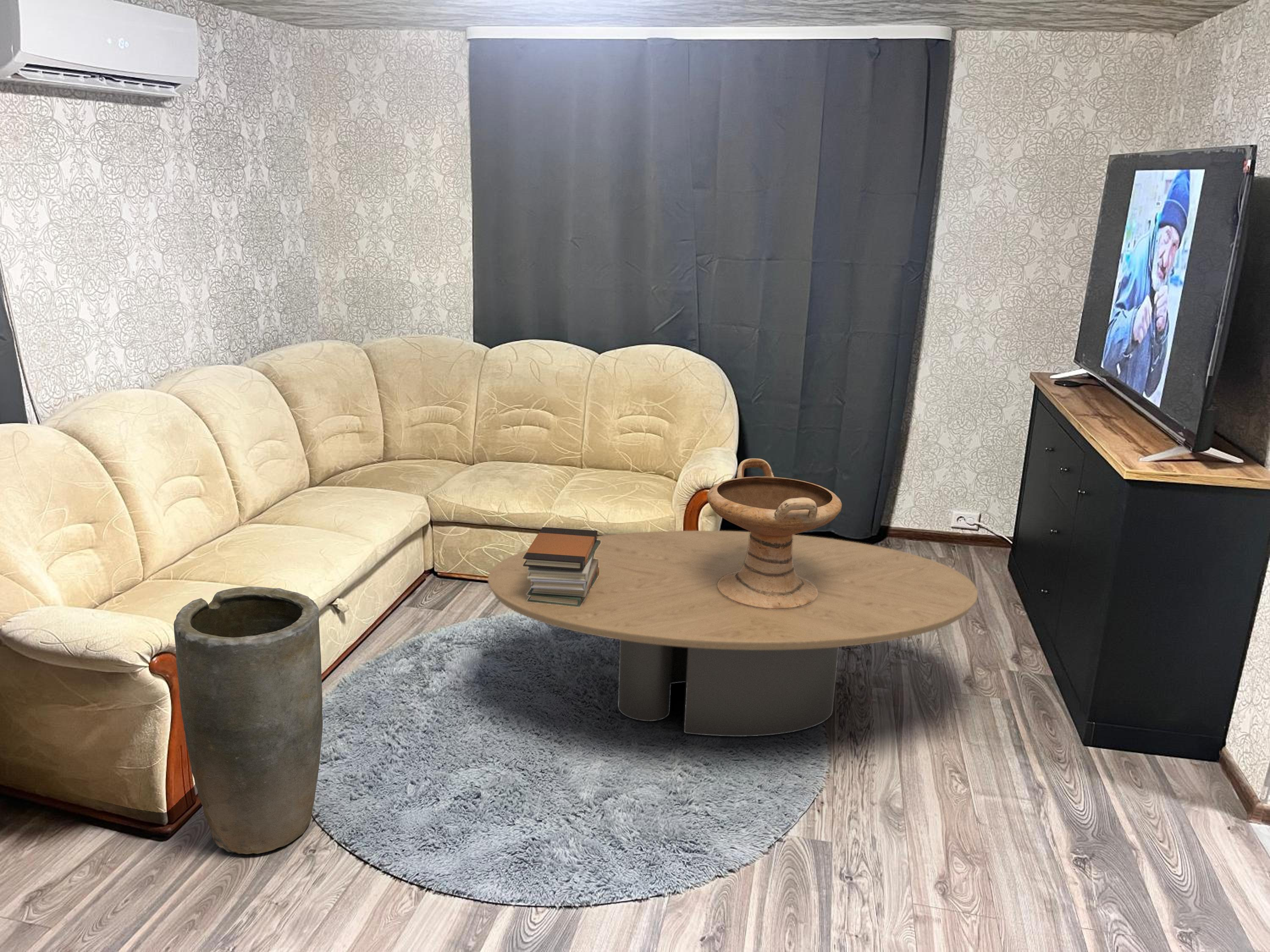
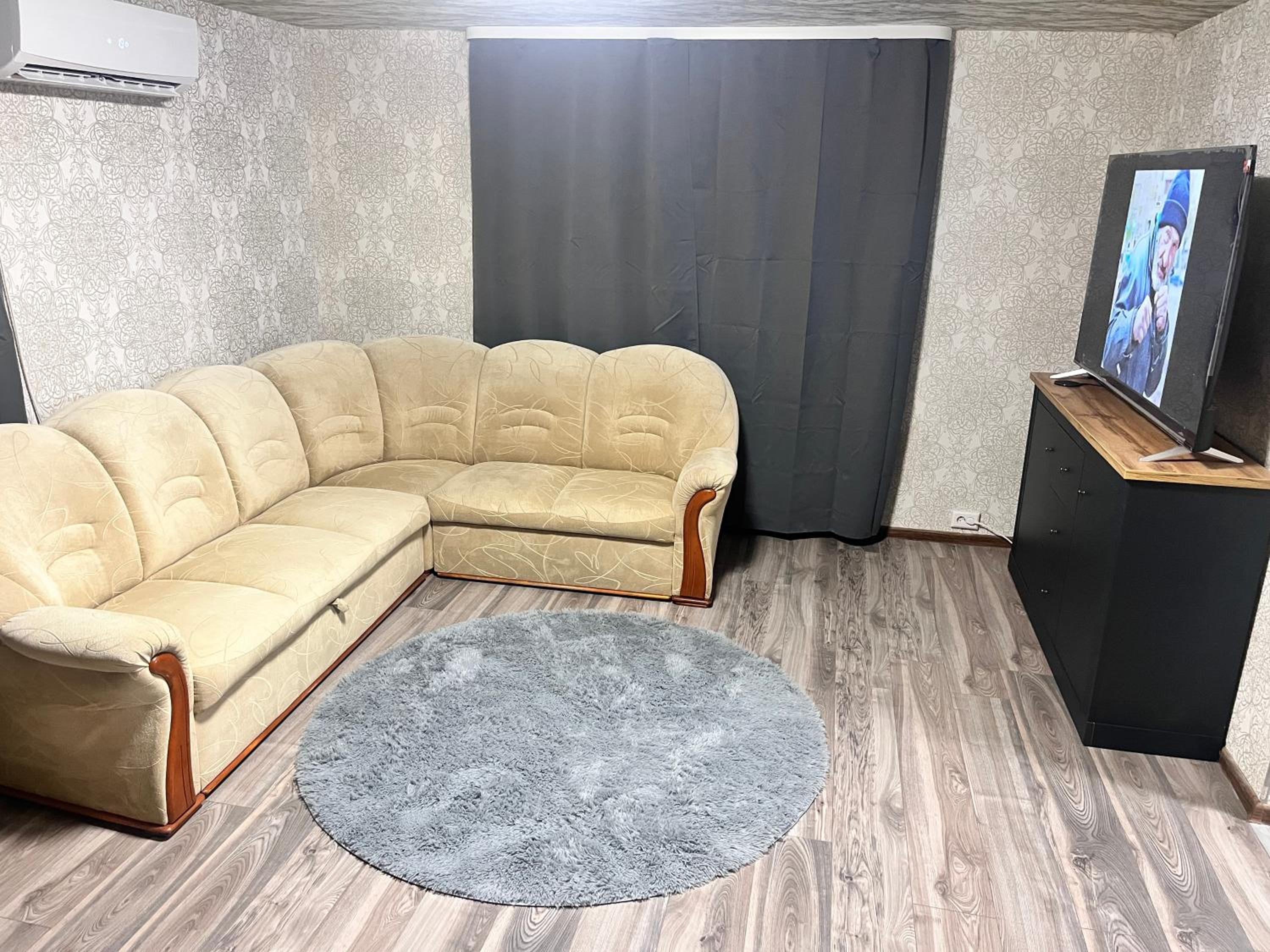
- book stack (563, 565)
- vase (256, 722)
- decorative bowl (771, 534)
- coffee table (729, 644)
